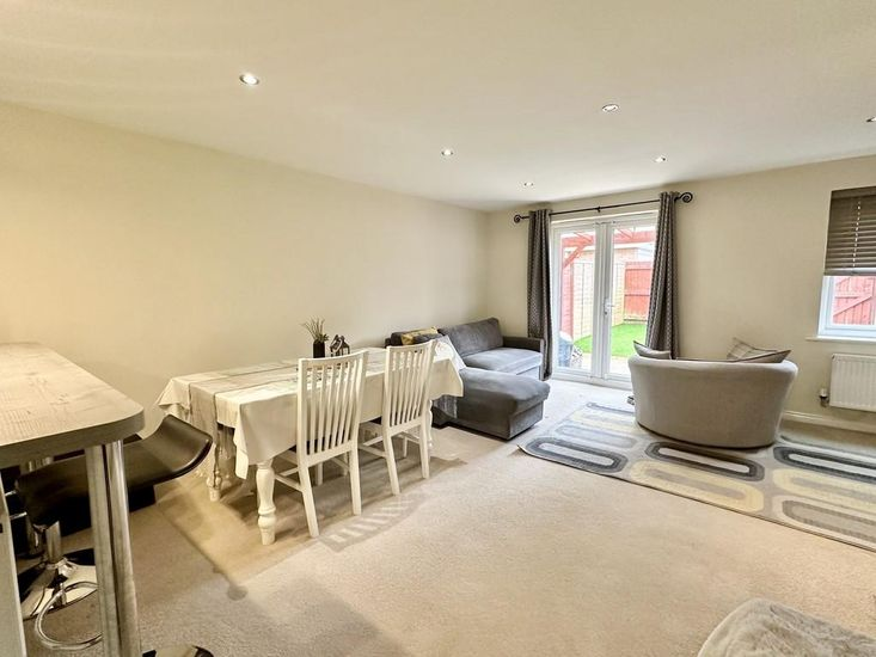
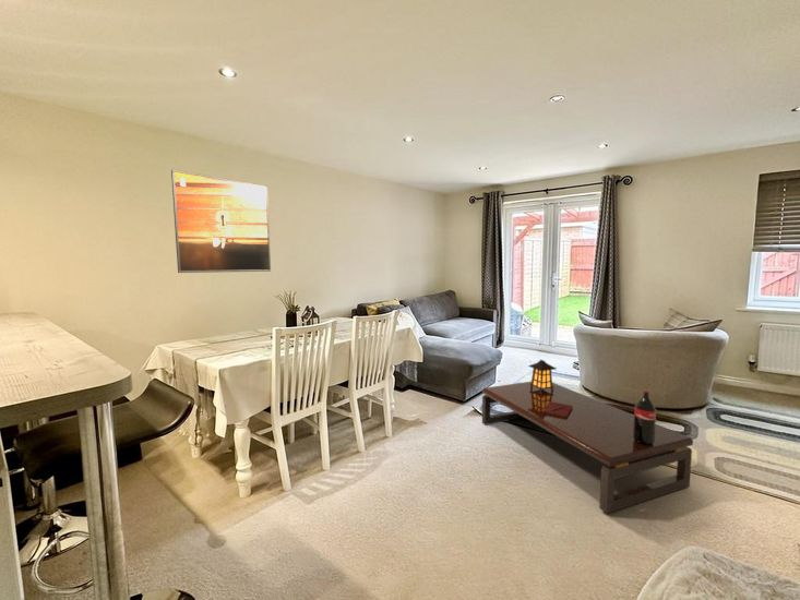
+ coffee table (569, 409)
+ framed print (226, 226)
